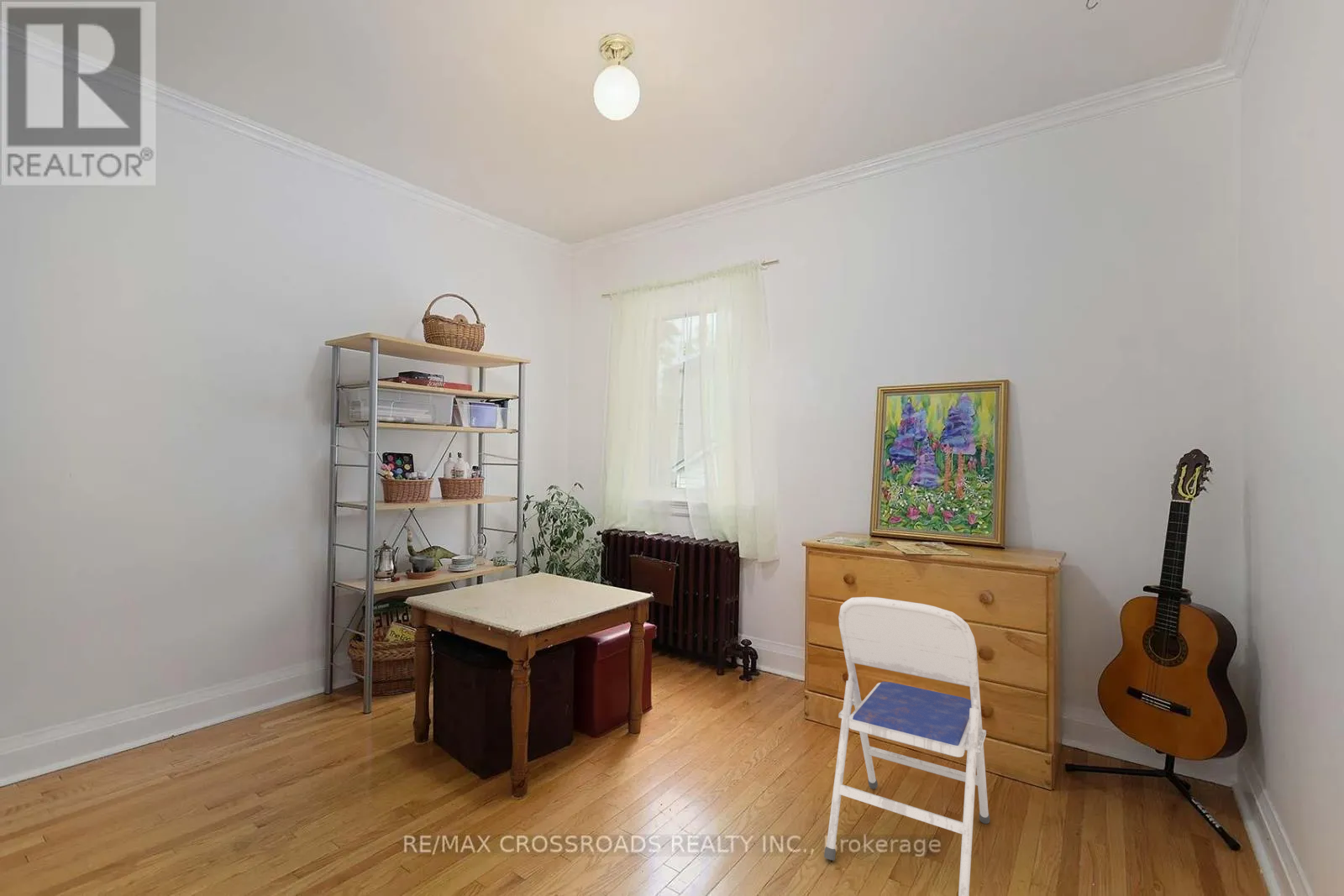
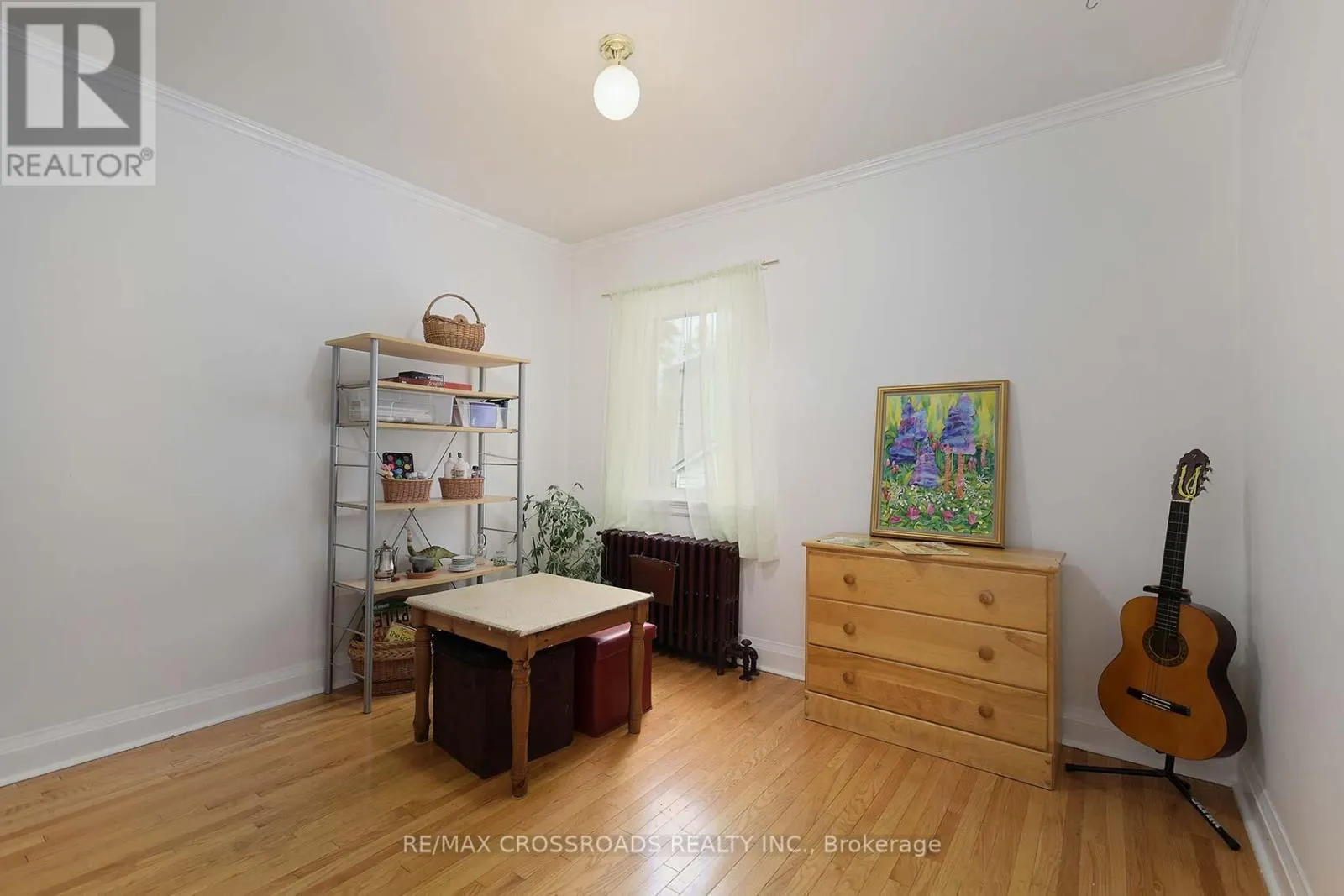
- folding chair (912, 714)
